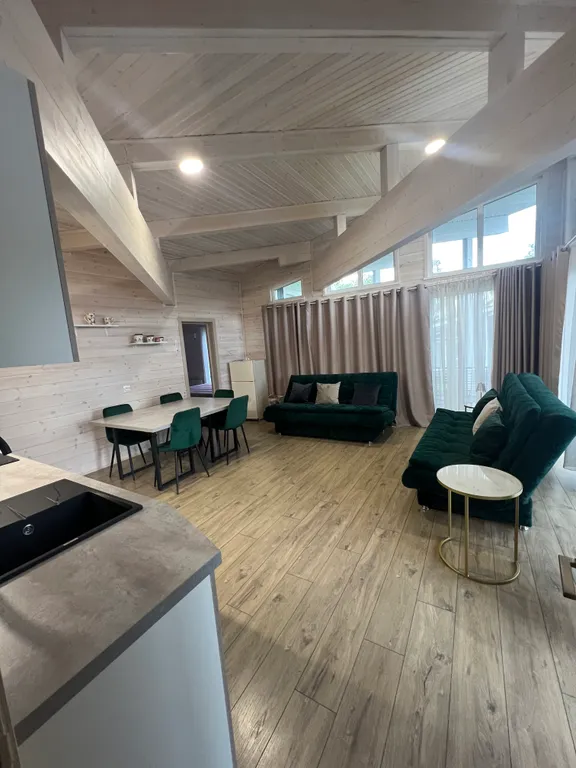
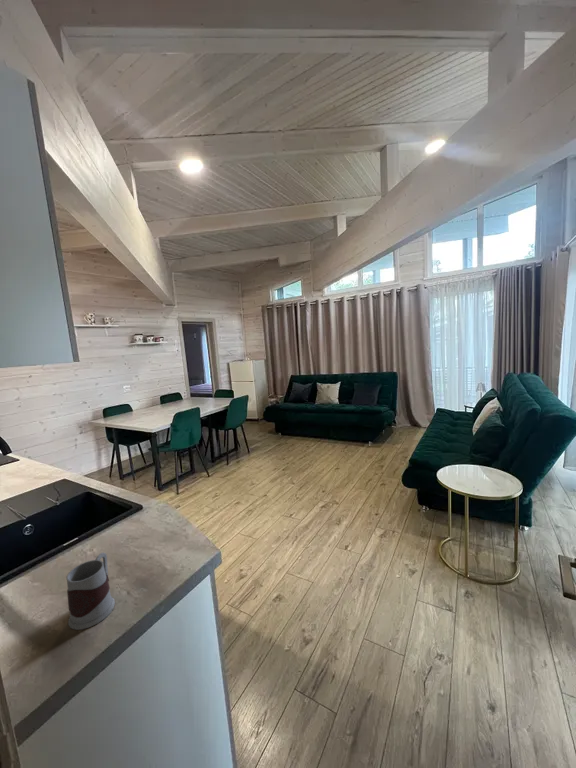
+ mug (92, 586)
